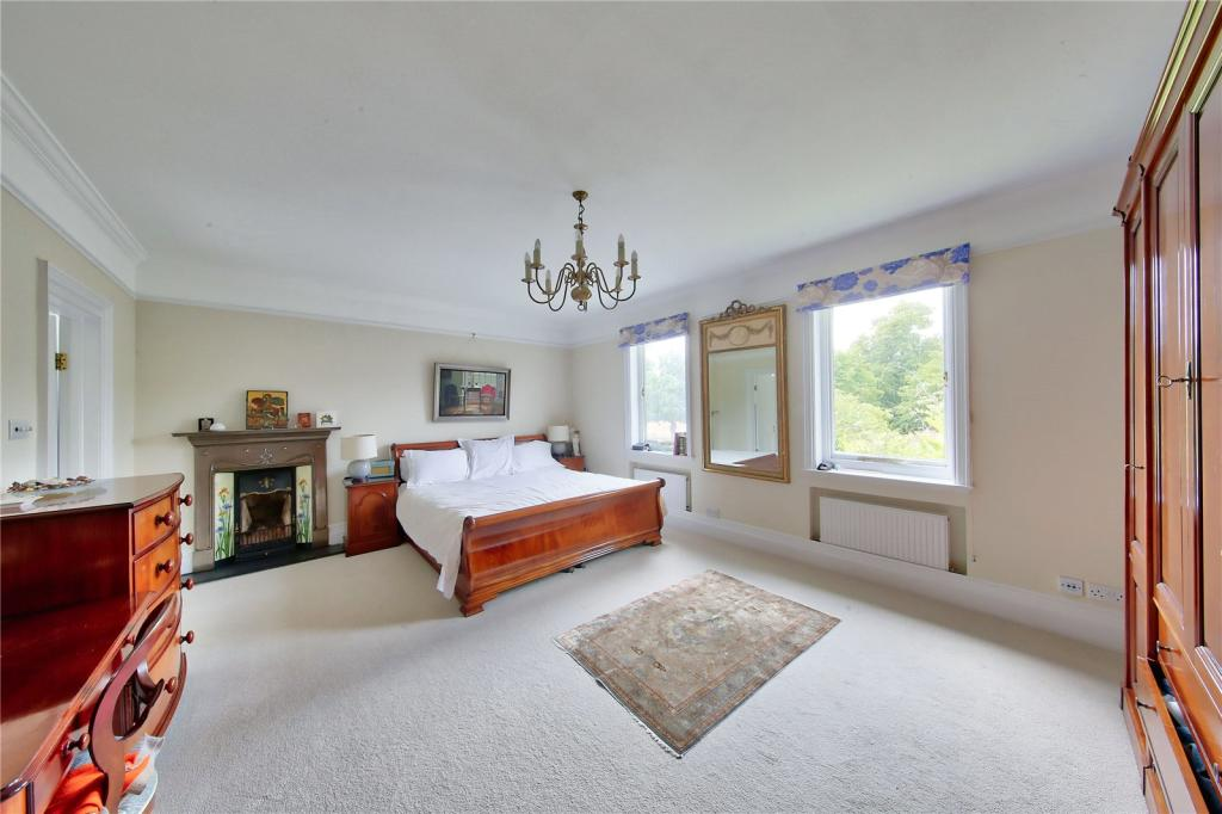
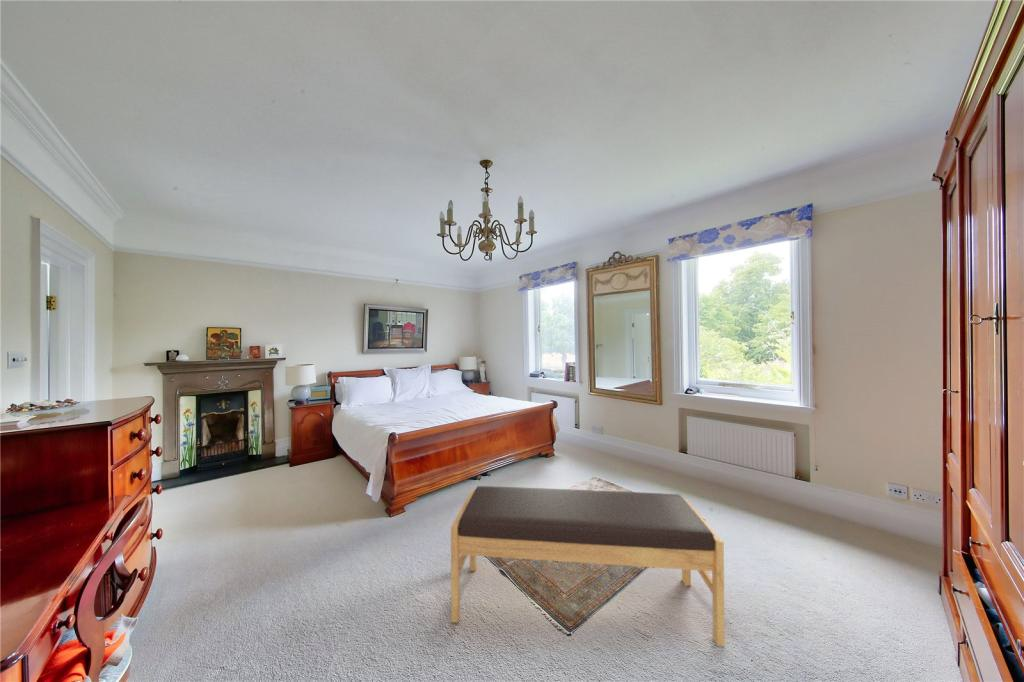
+ bench (578, 552)
